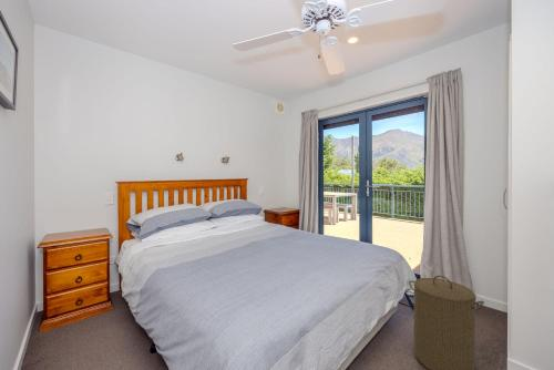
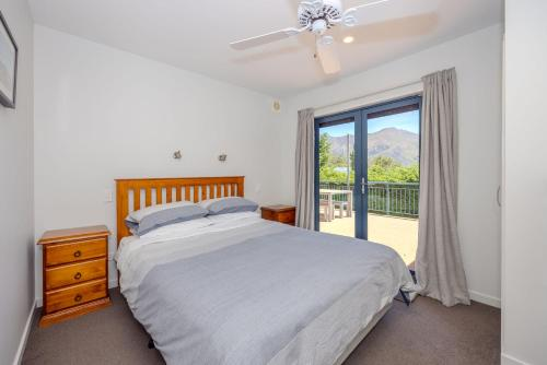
- laundry hamper (442, 318)
